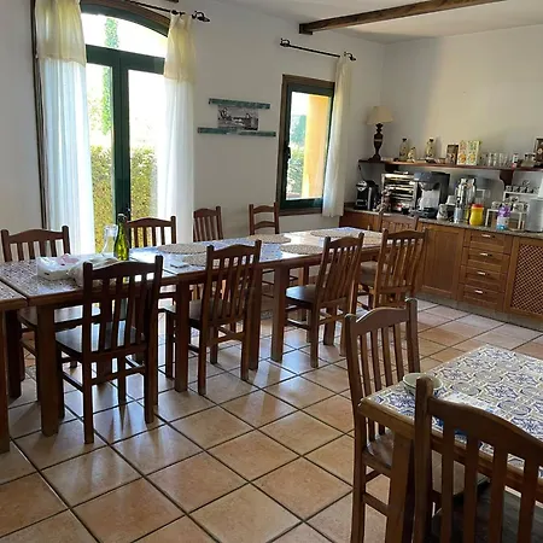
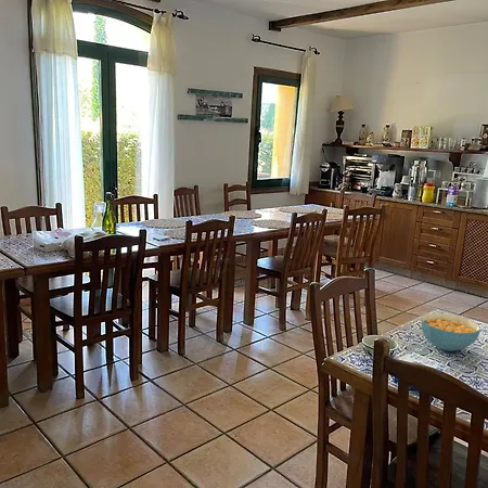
+ cereal bowl (448, 335)
